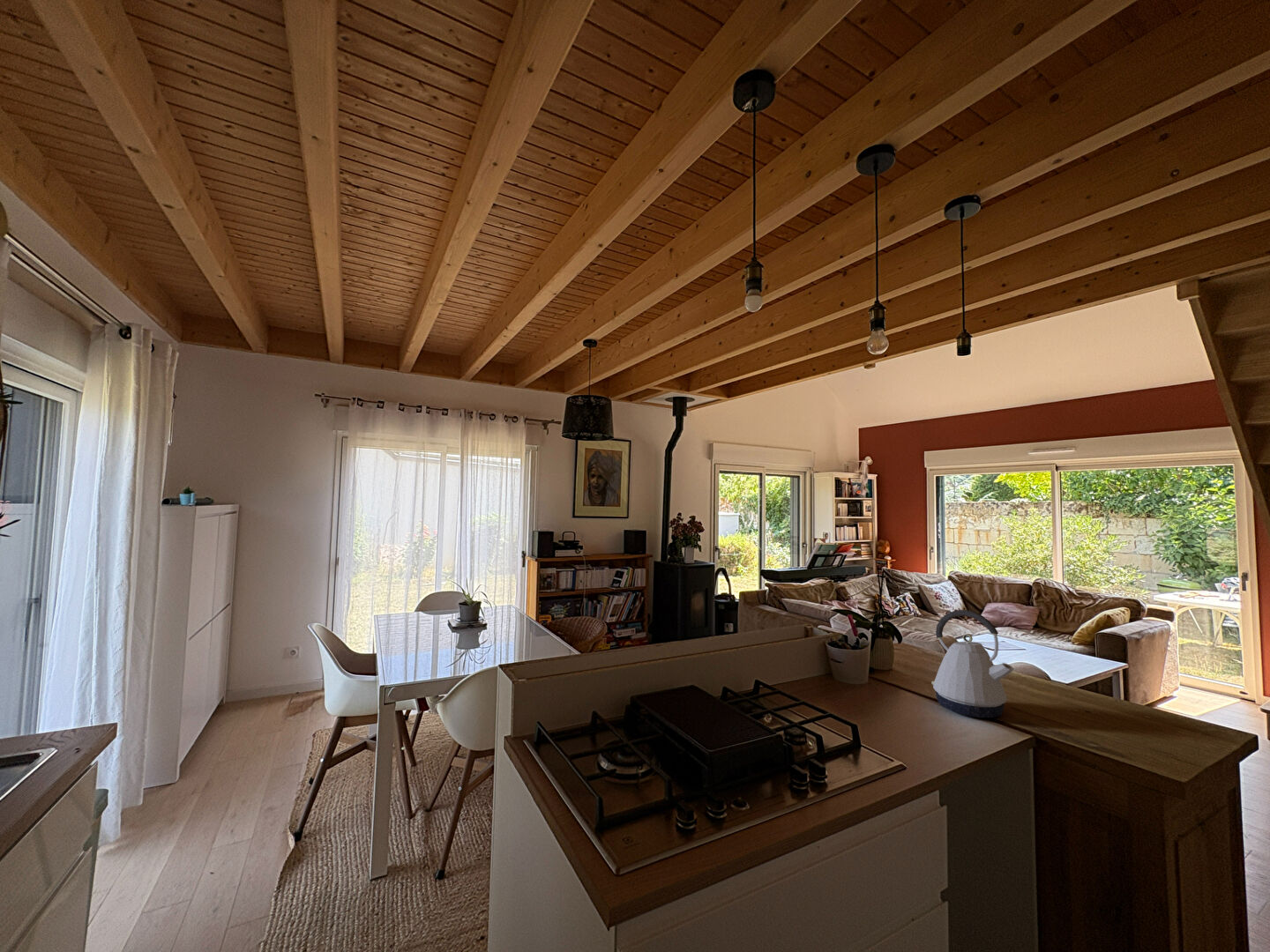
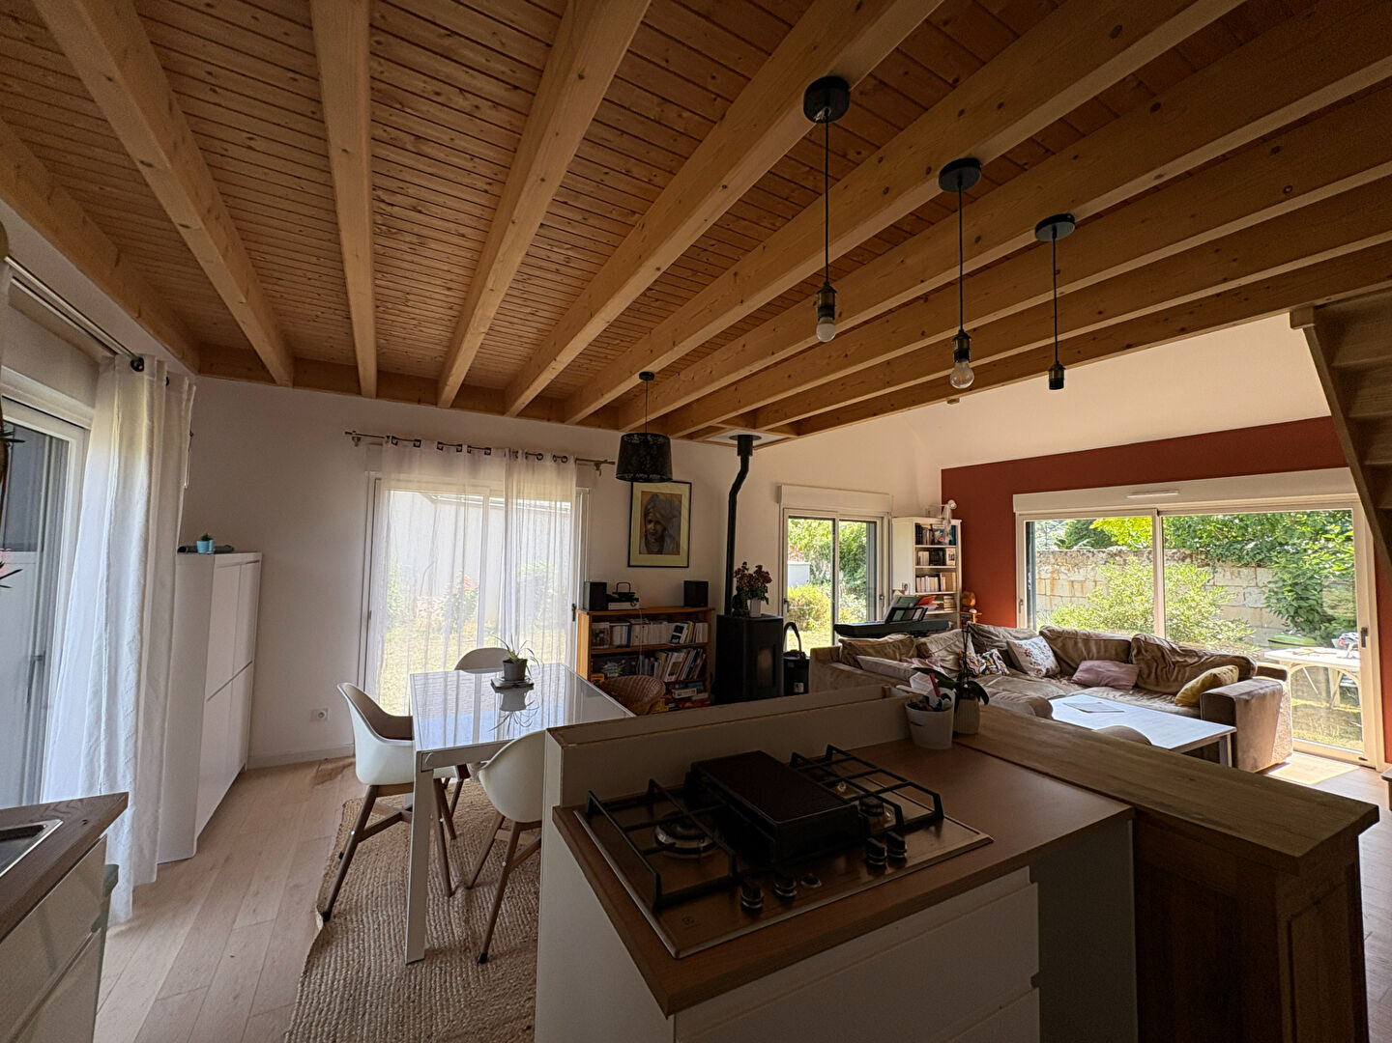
- kettle (970, 659)
